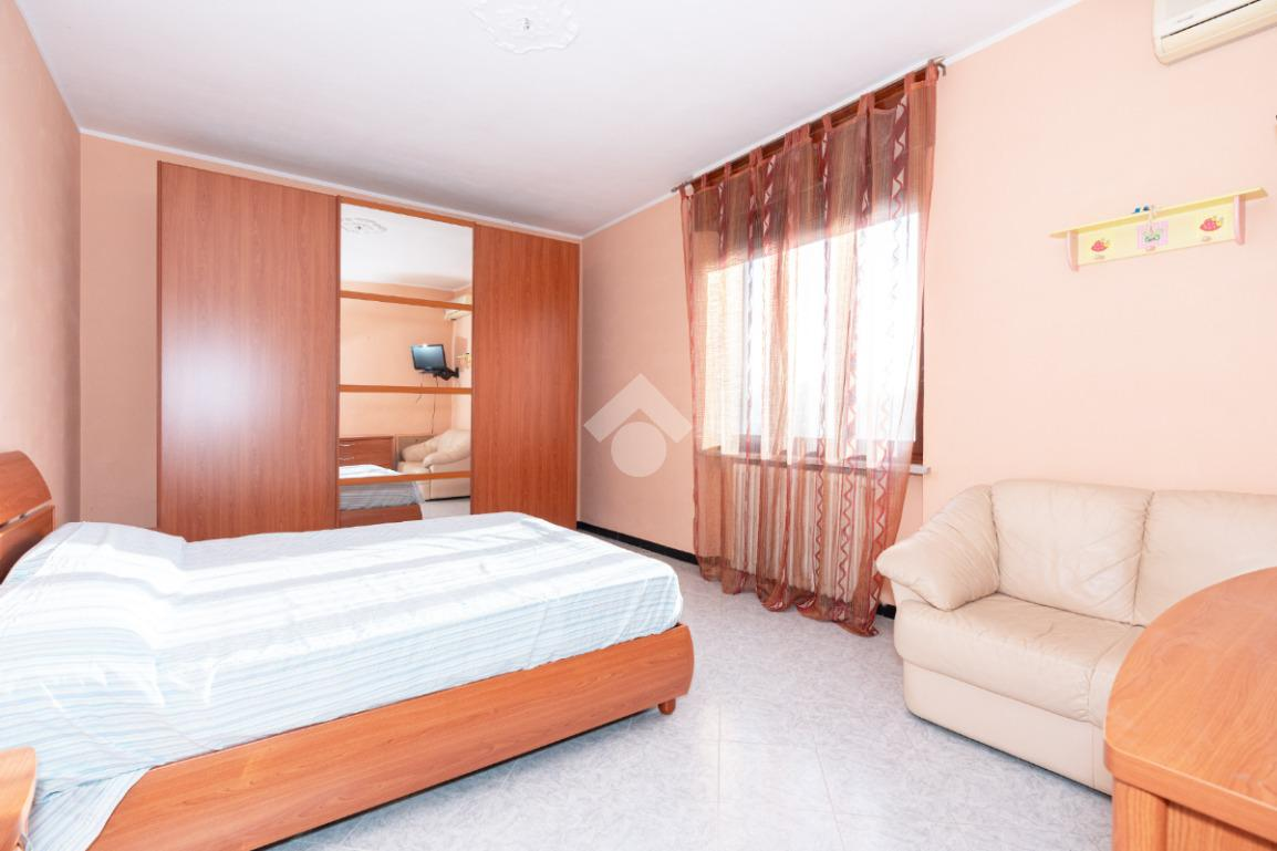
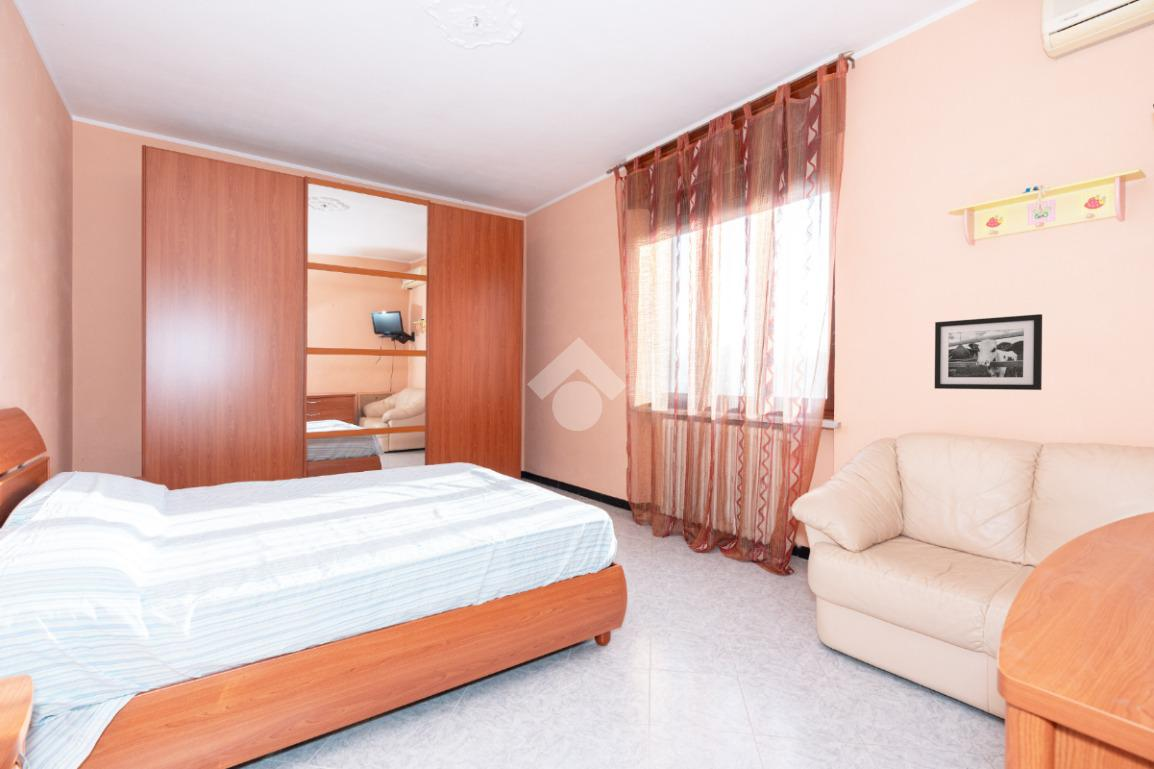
+ picture frame (985, 353)
